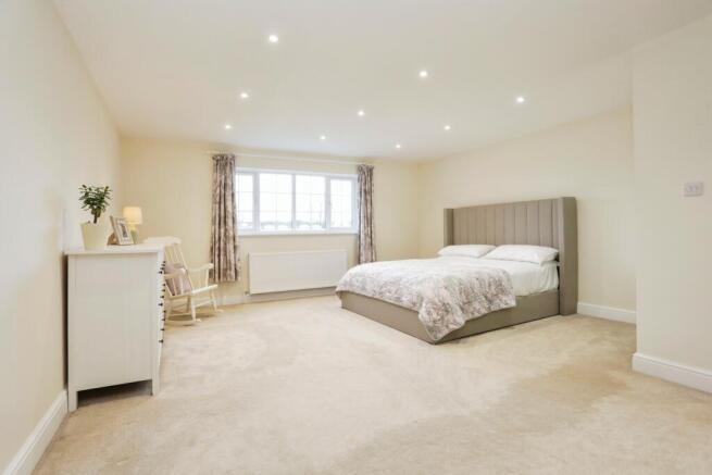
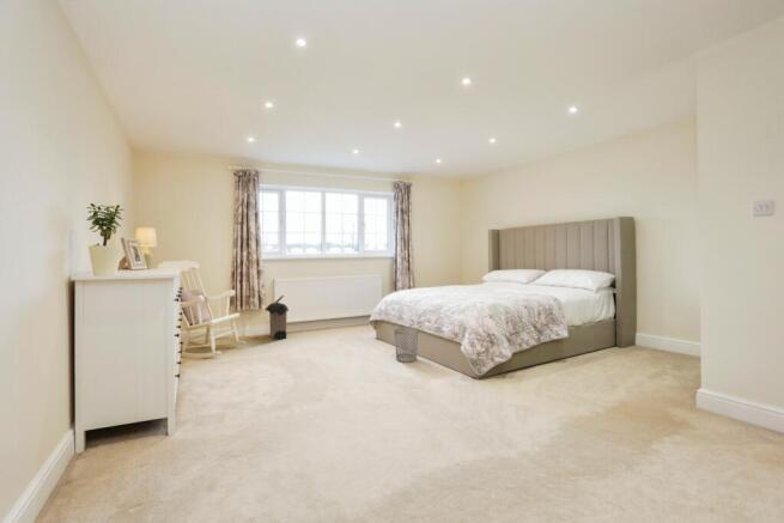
+ laundry hamper (276, 315)
+ wastebasket (406, 343)
